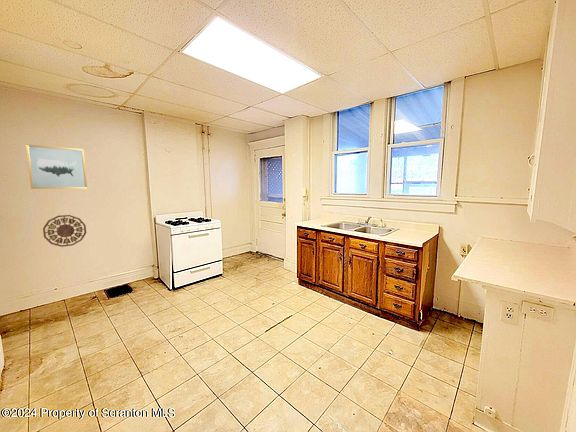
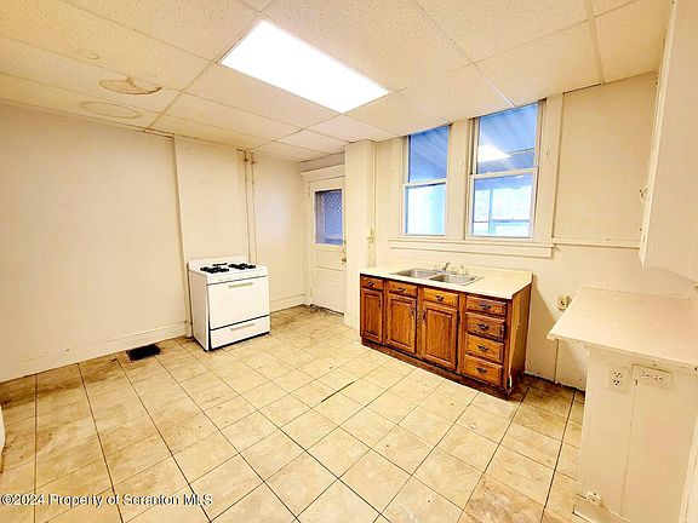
- wall clock (65, 230)
- wall art (58, 168)
